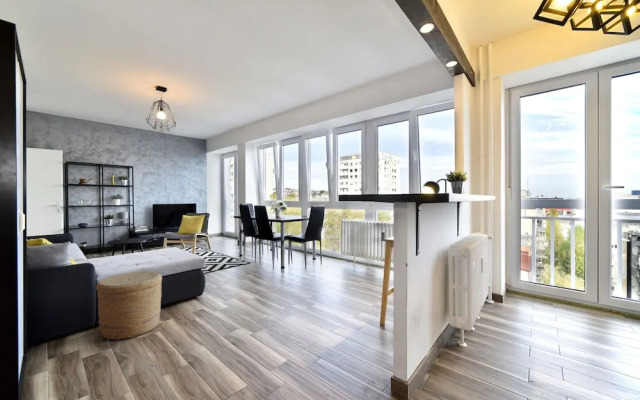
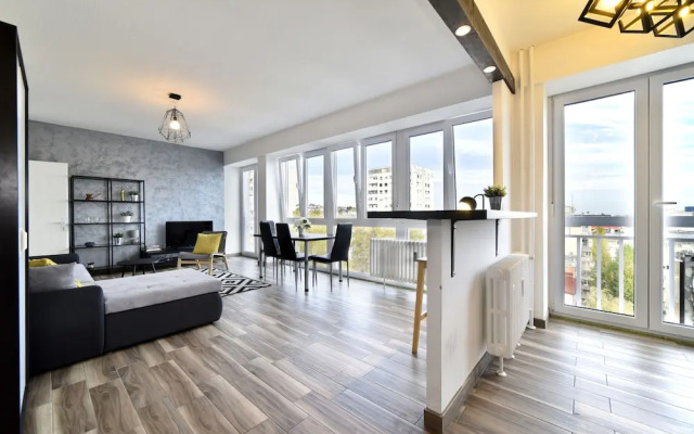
- woven basket (131, 303)
